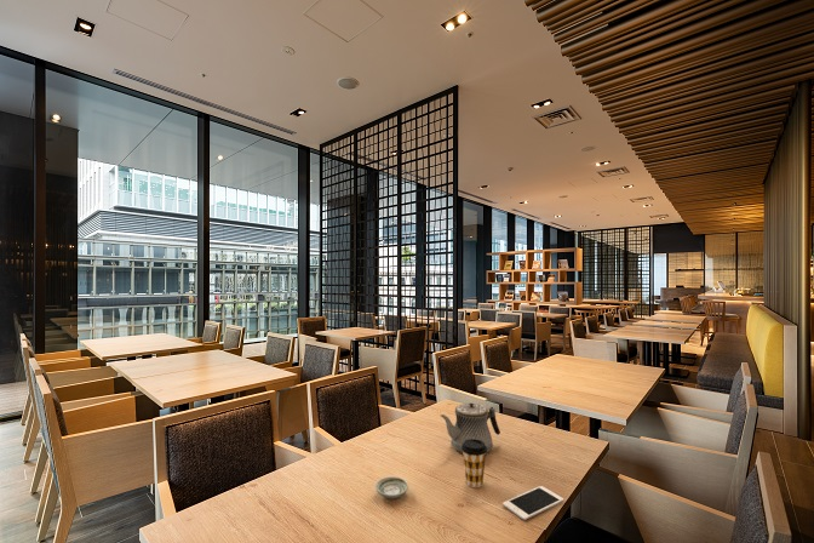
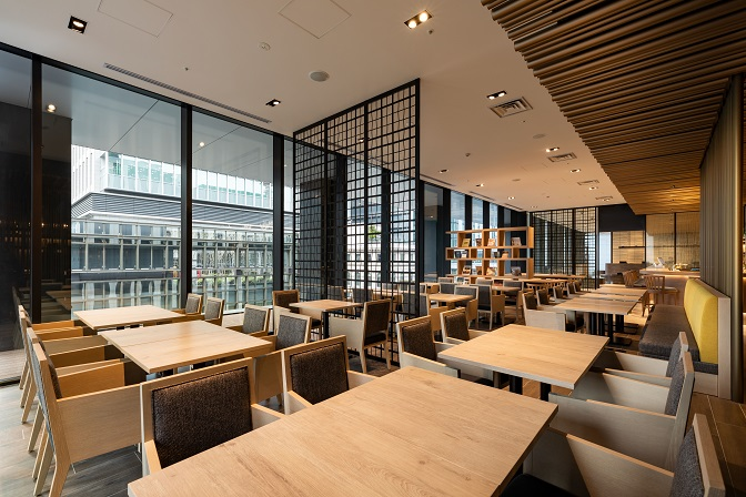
- cell phone (533, 502)
- saucer (391, 488)
- teapot (470, 424)
- coffee cup (474, 463)
